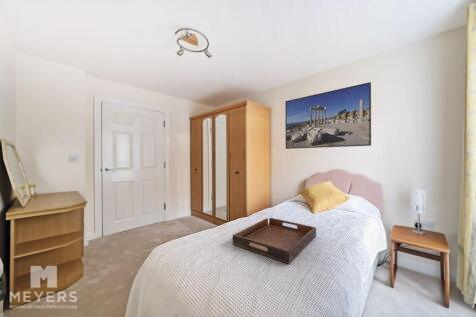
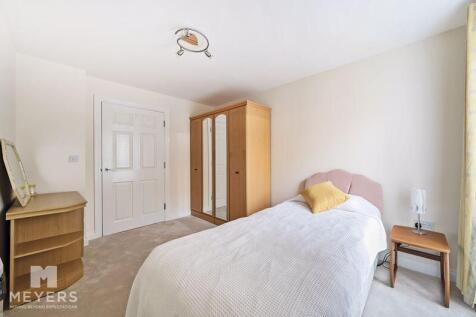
- serving tray (276, 235)
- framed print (322, 120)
